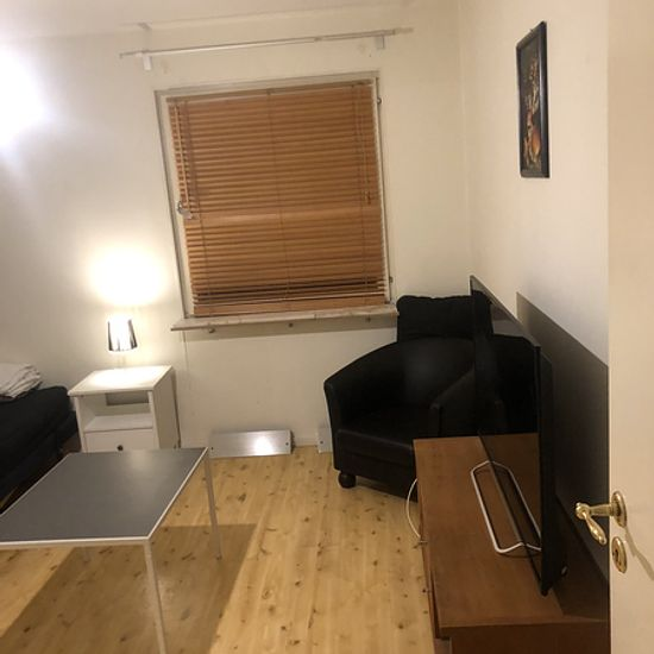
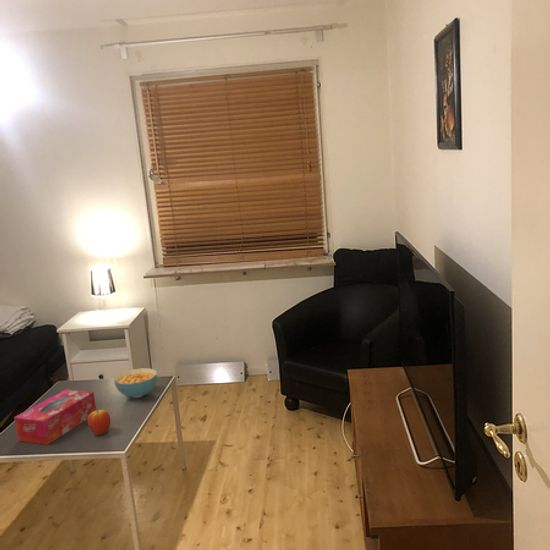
+ fruit (99, 421)
+ cereal bowl (137, 385)
+ tissue box (57, 415)
